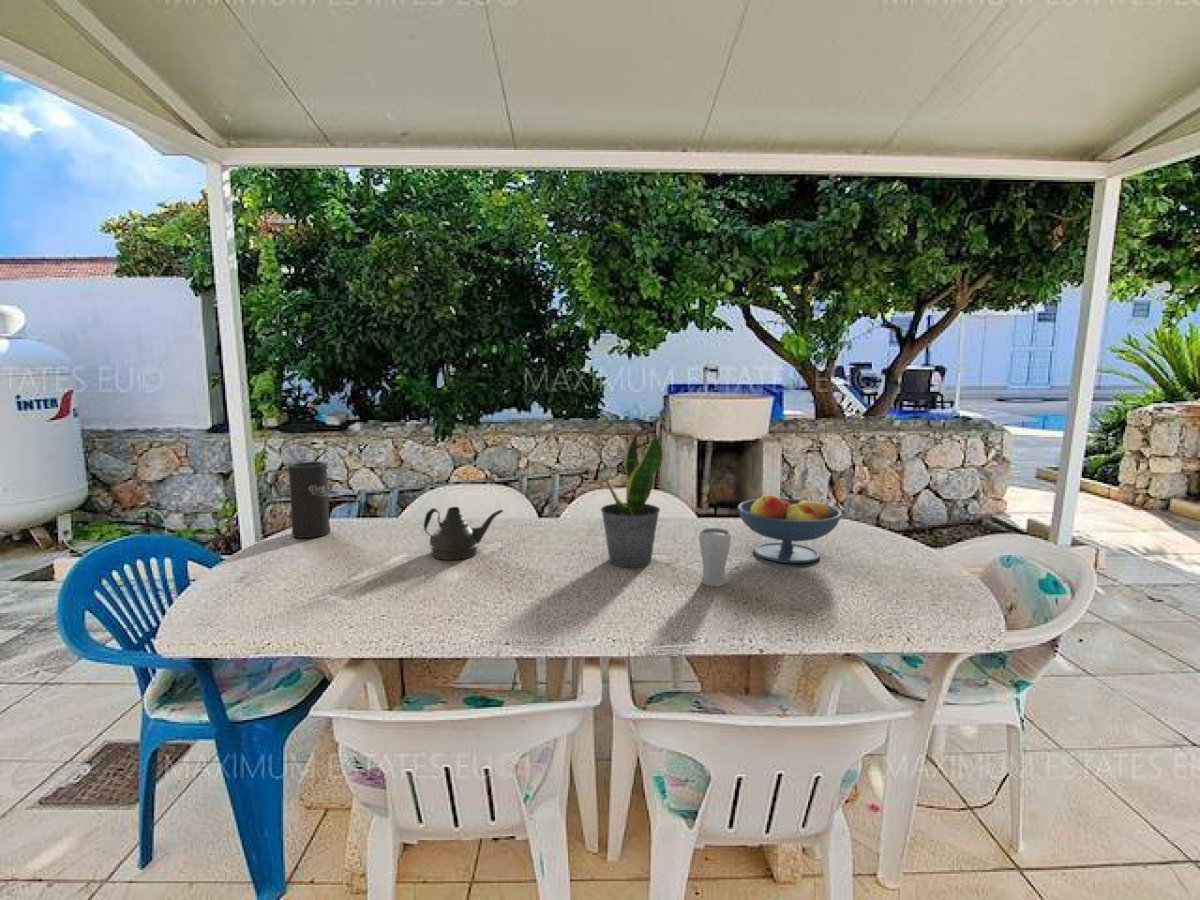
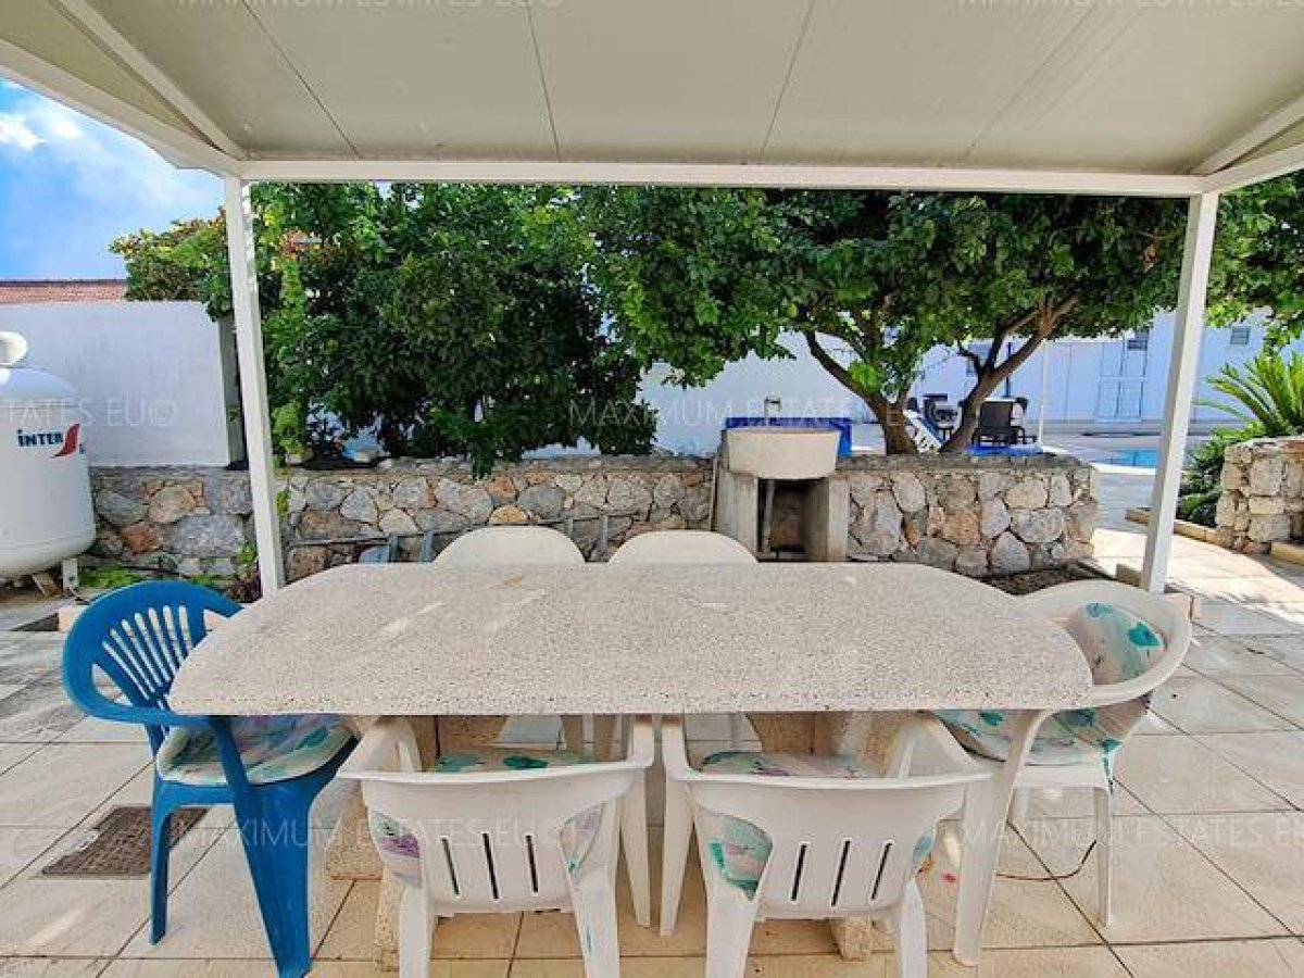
- drinking glass (714, 557)
- teapot (464, 530)
- potted plant (630, 497)
- fruit bowl (788, 523)
- speaker (309, 499)
